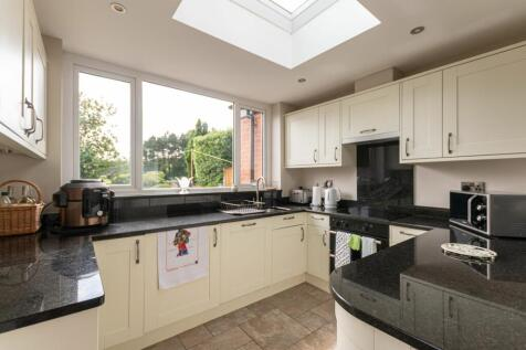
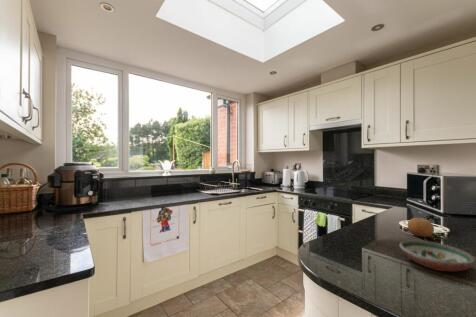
+ decorative bowl (434, 257)
+ fruit (420, 227)
